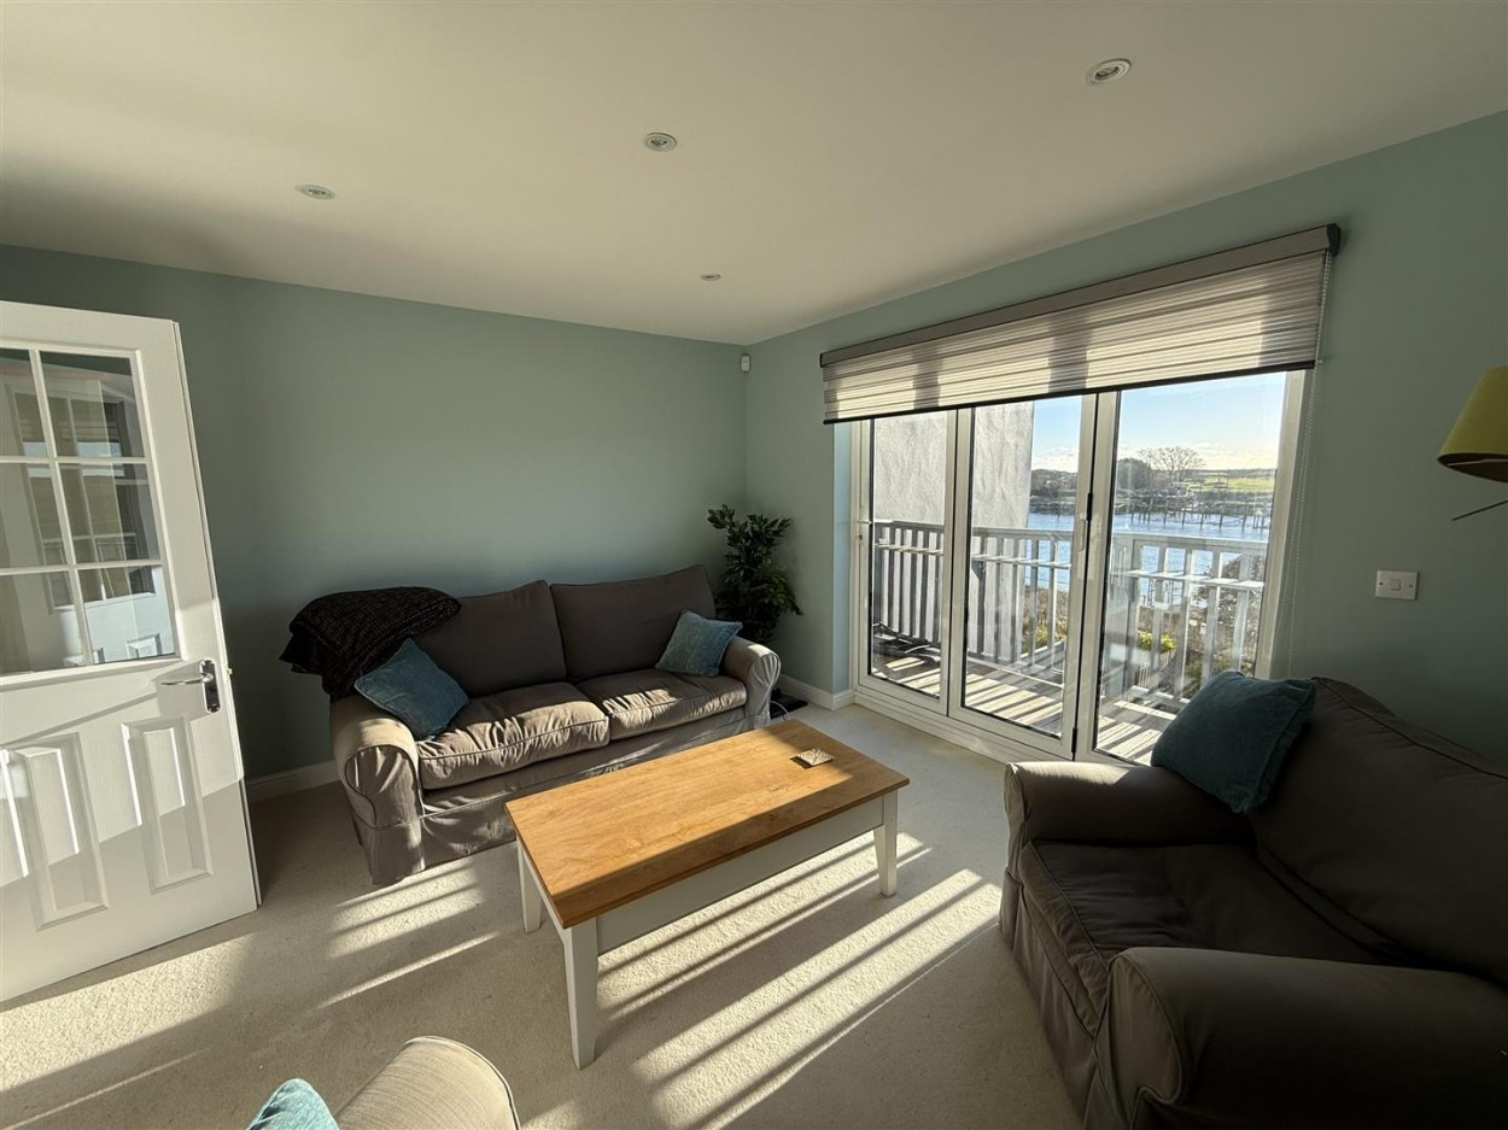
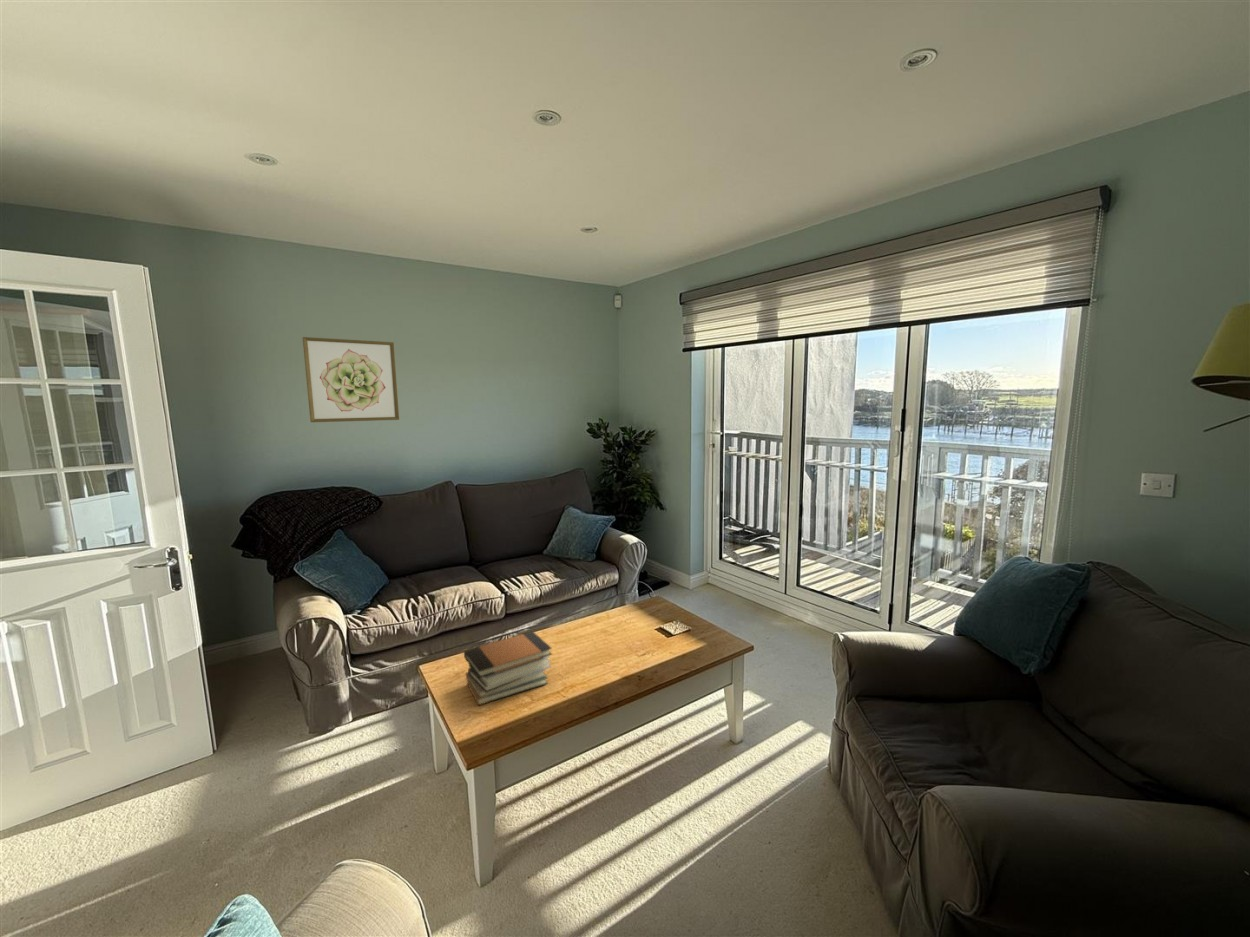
+ wall art (353, 380)
+ book stack (508, 666)
